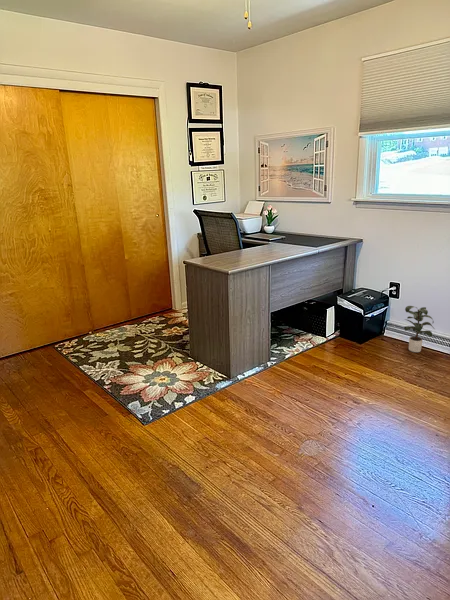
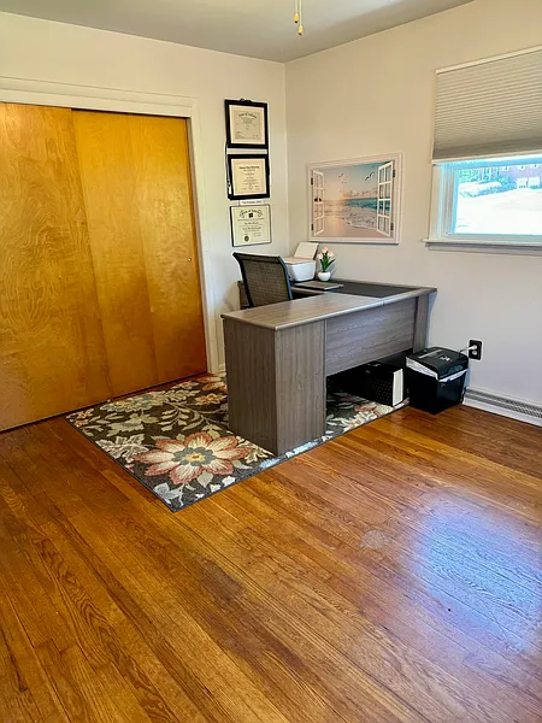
- potted plant (421, 328)
